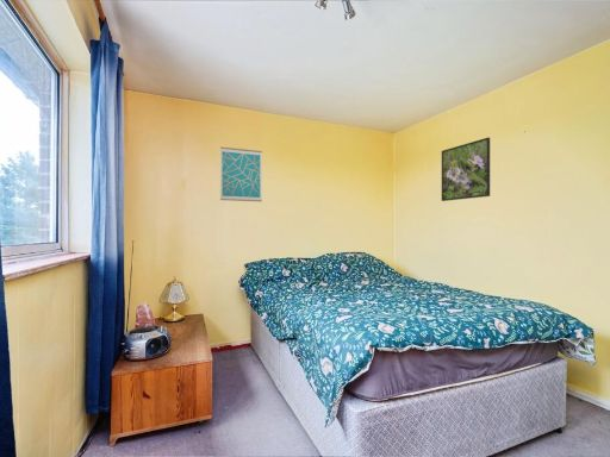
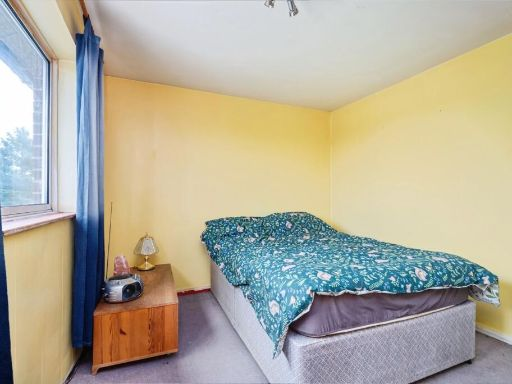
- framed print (463, 171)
- wall art (241, 175)
